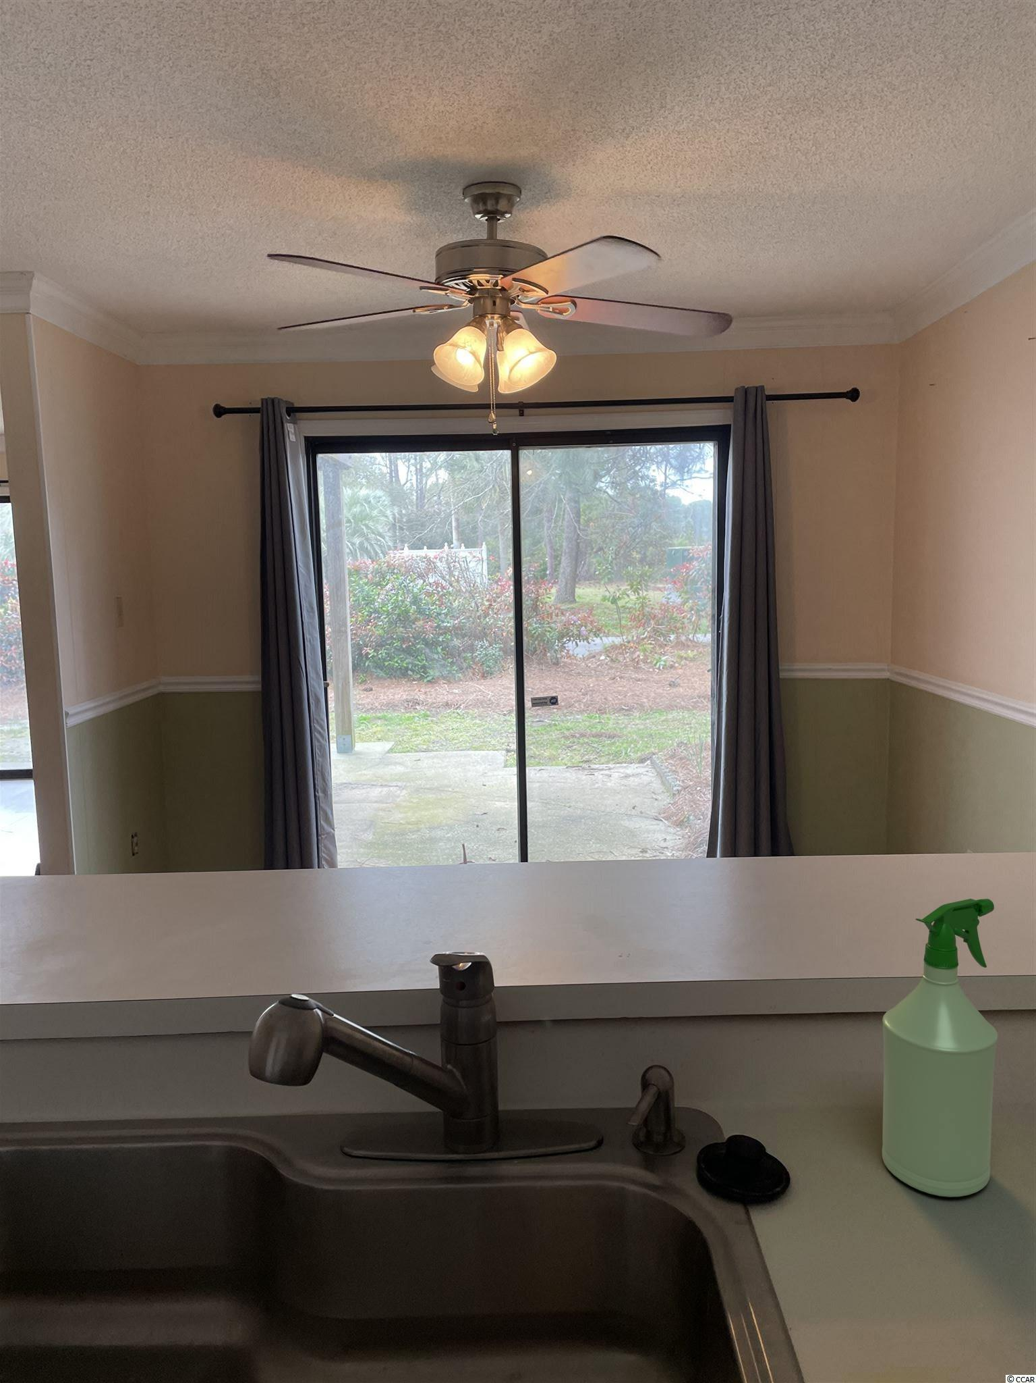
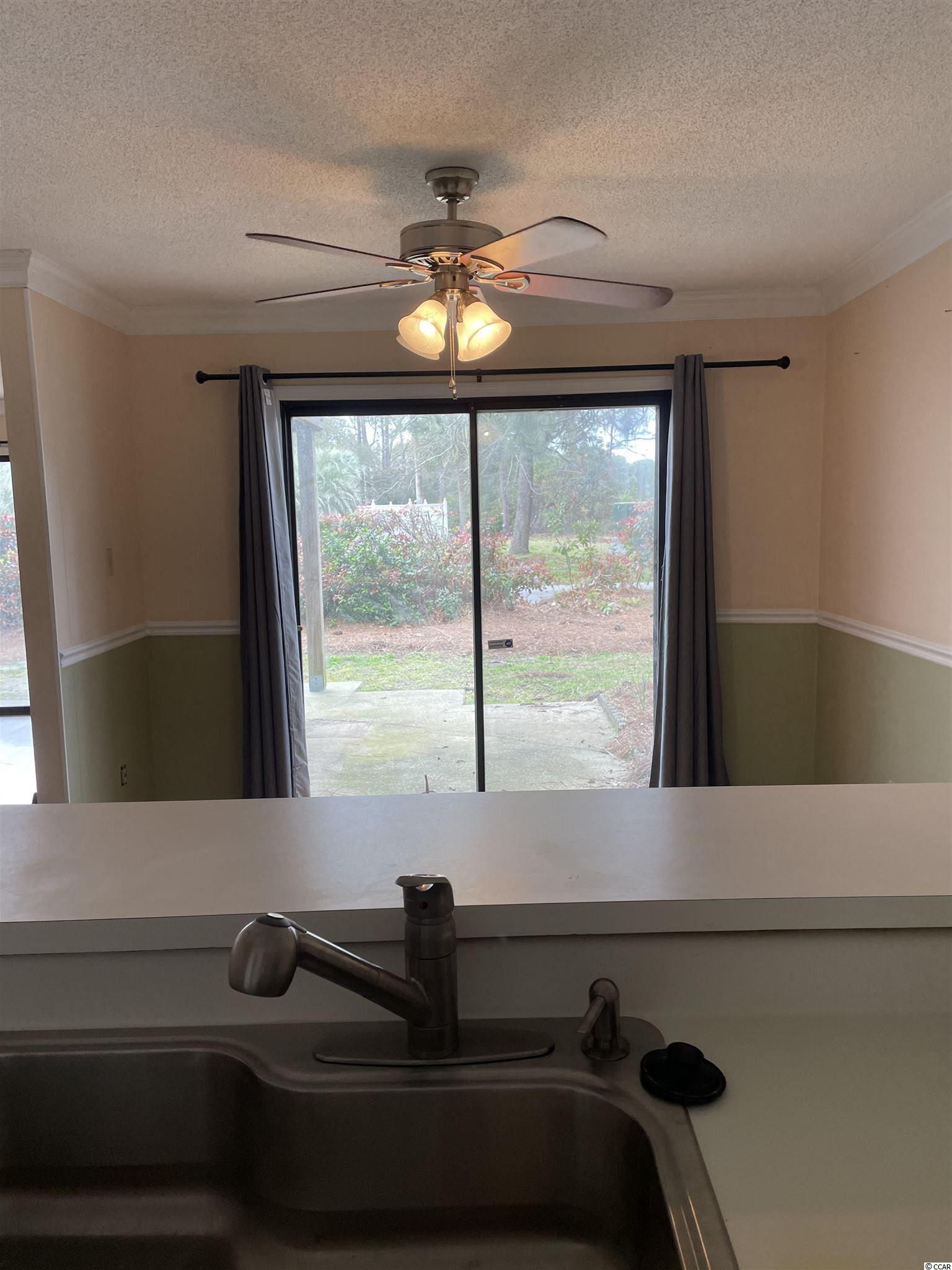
- spray bottle (939, 1039)
